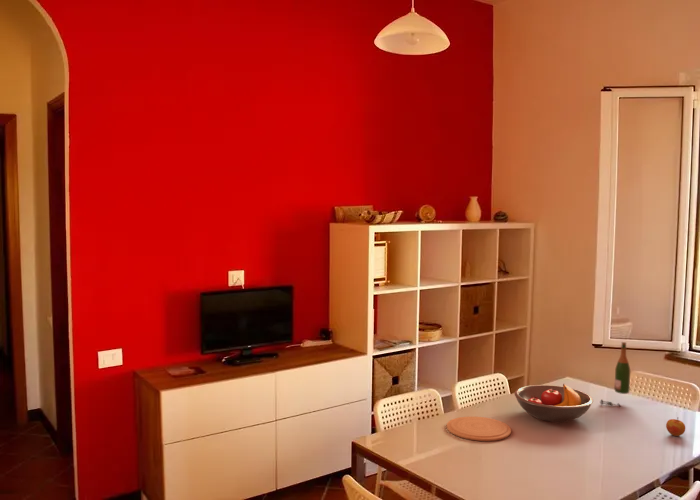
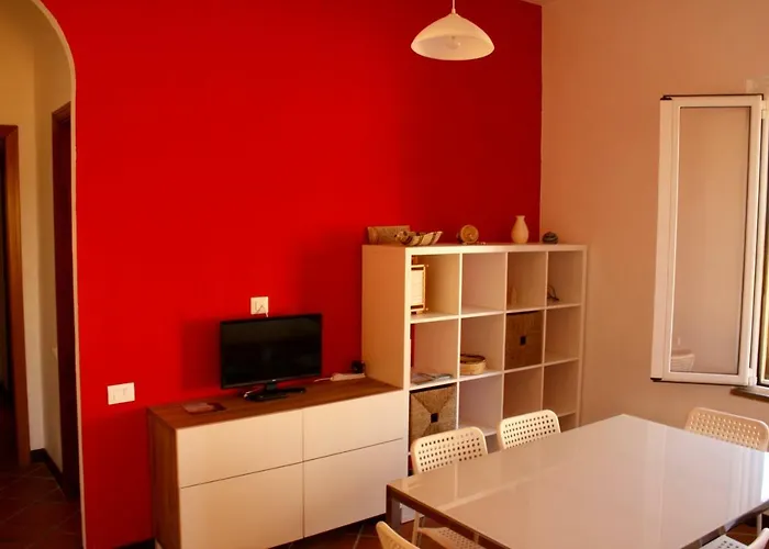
- apple (675, 425)
- fruit bowl (552, 403)
- plate (478, 427)
- wine bottle (615, 373)
